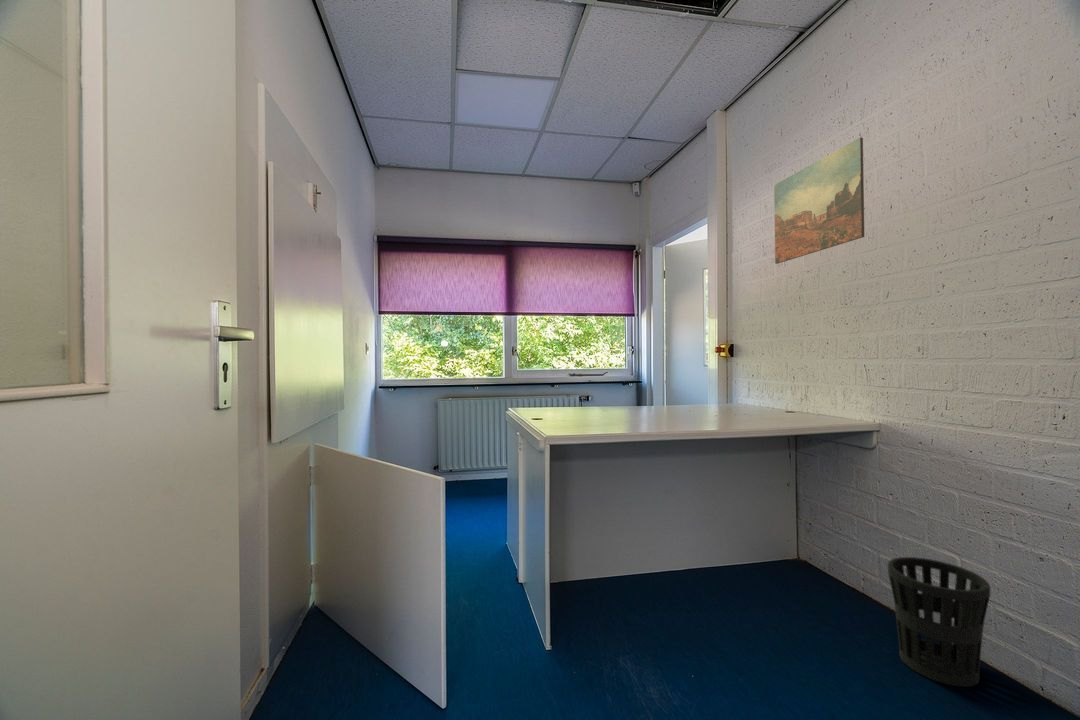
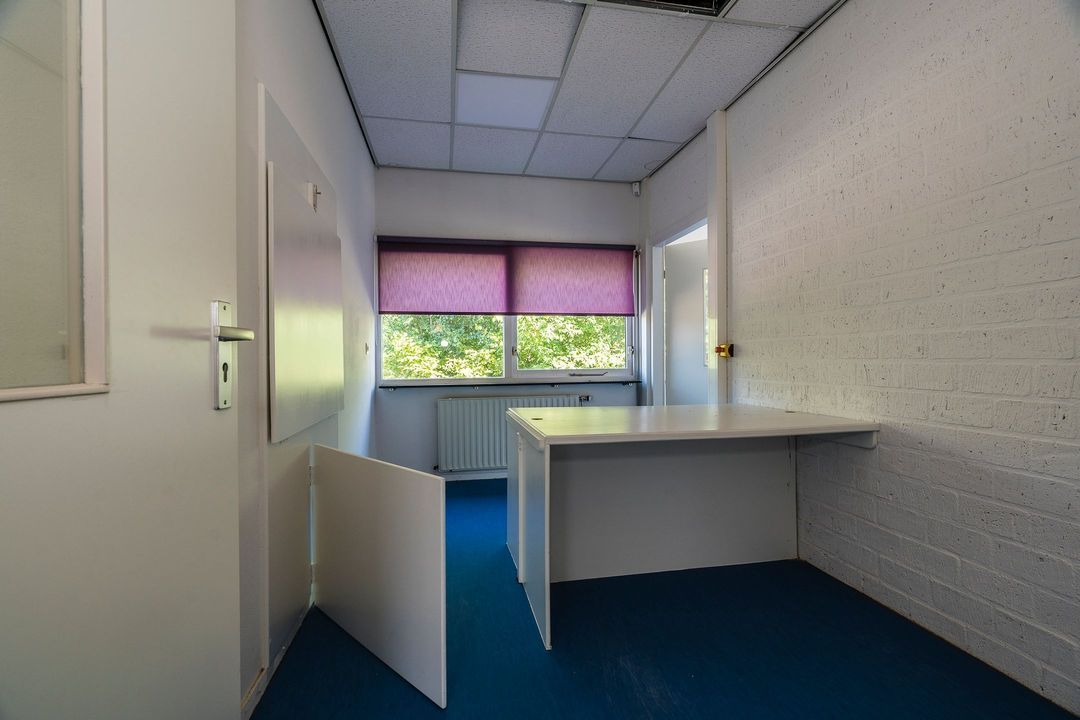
- wastebasket (936, 622)
- wall art (813, 207)
